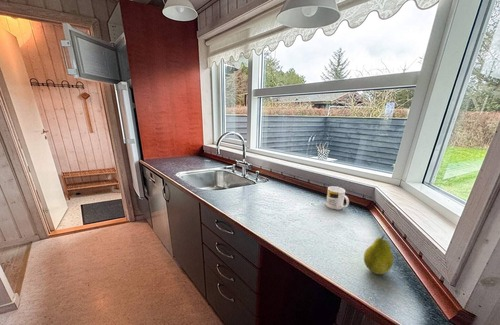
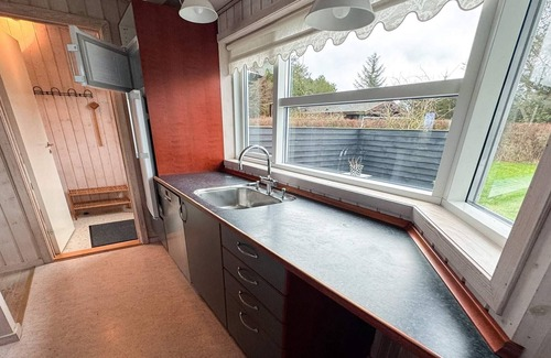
- fruit (379, 255)
- mug (337, 199)
